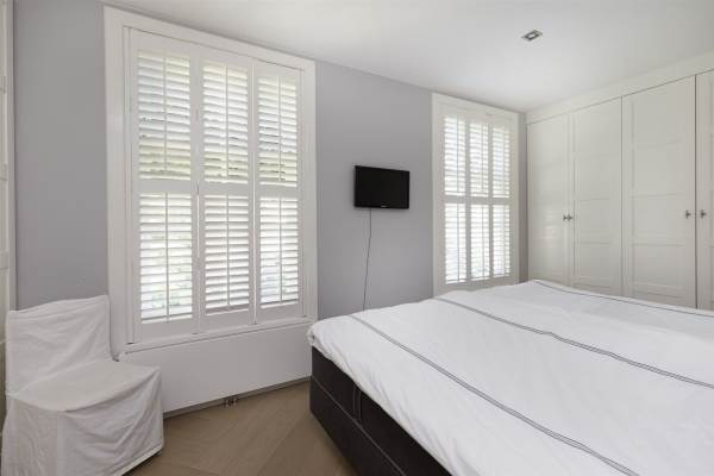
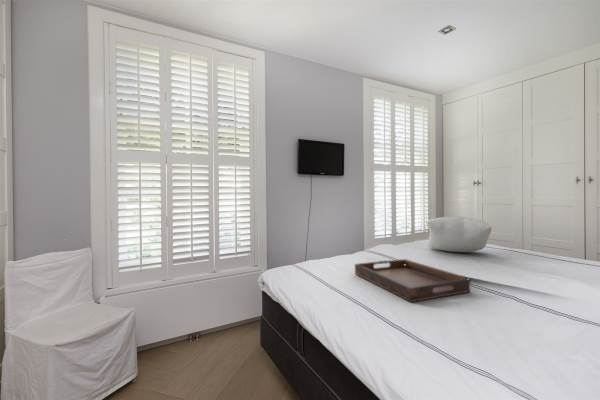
+ pillow (456, 234)
+ serving tray (407, 276)
